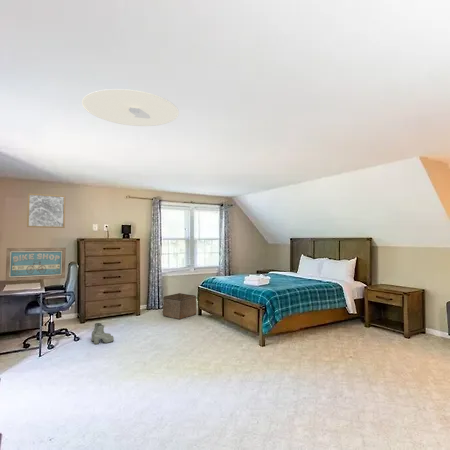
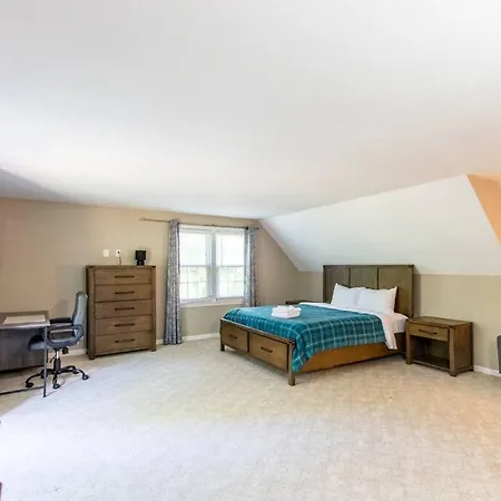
- wall art (46, 211)
- boots (102, 332)
- ceiling light (132, 105)
- storage bin (179, 305)
- wall art (36, 263)
